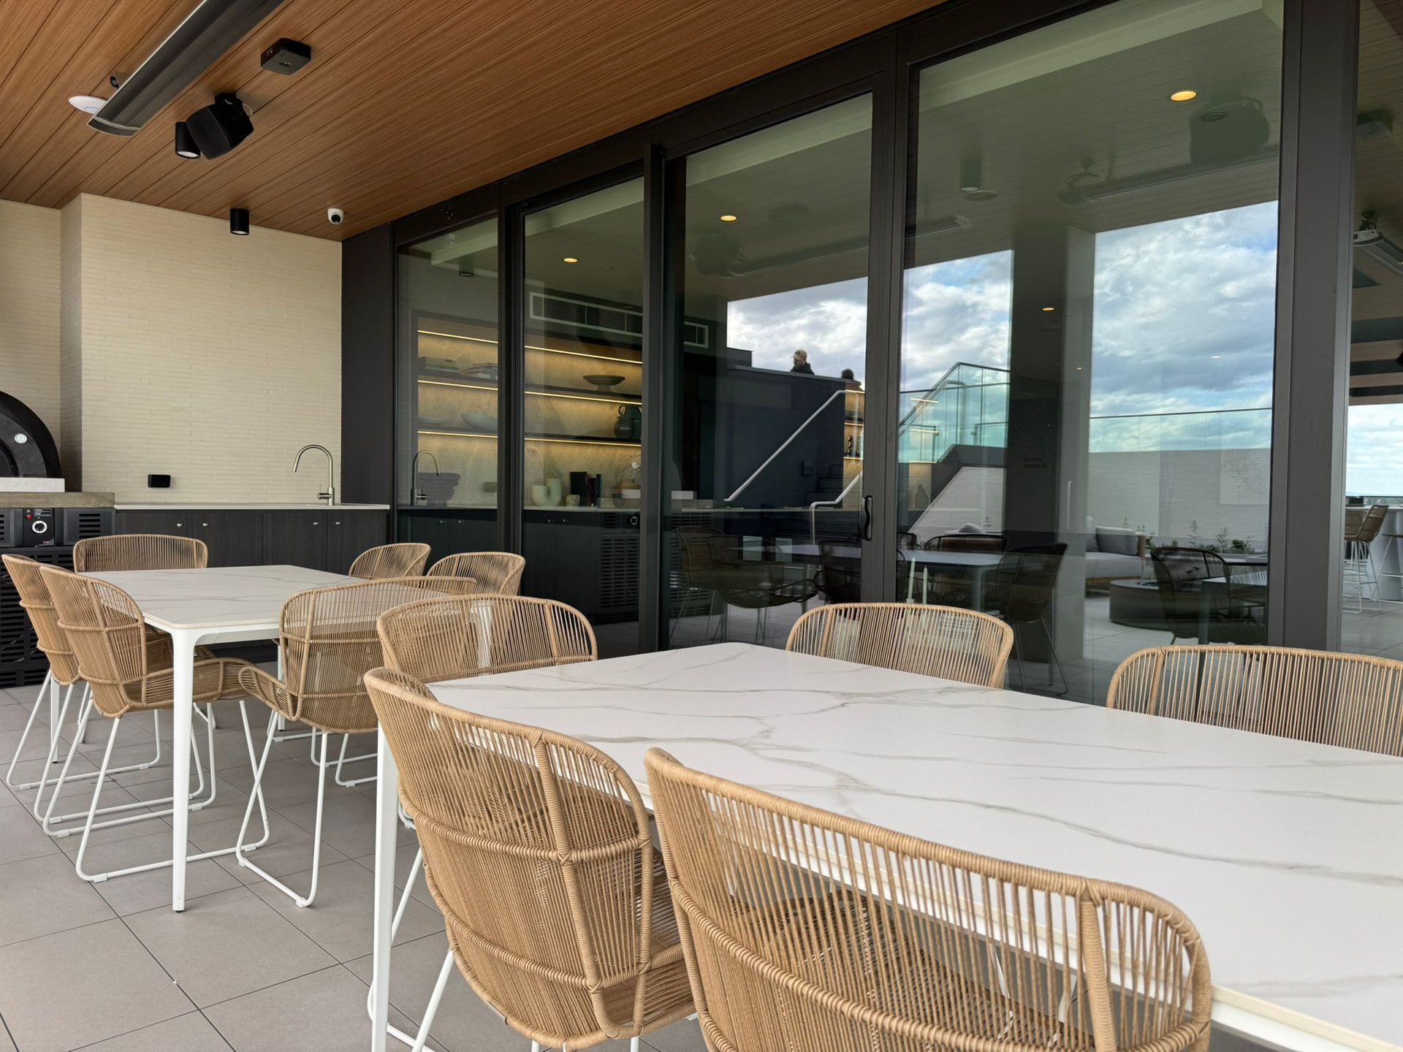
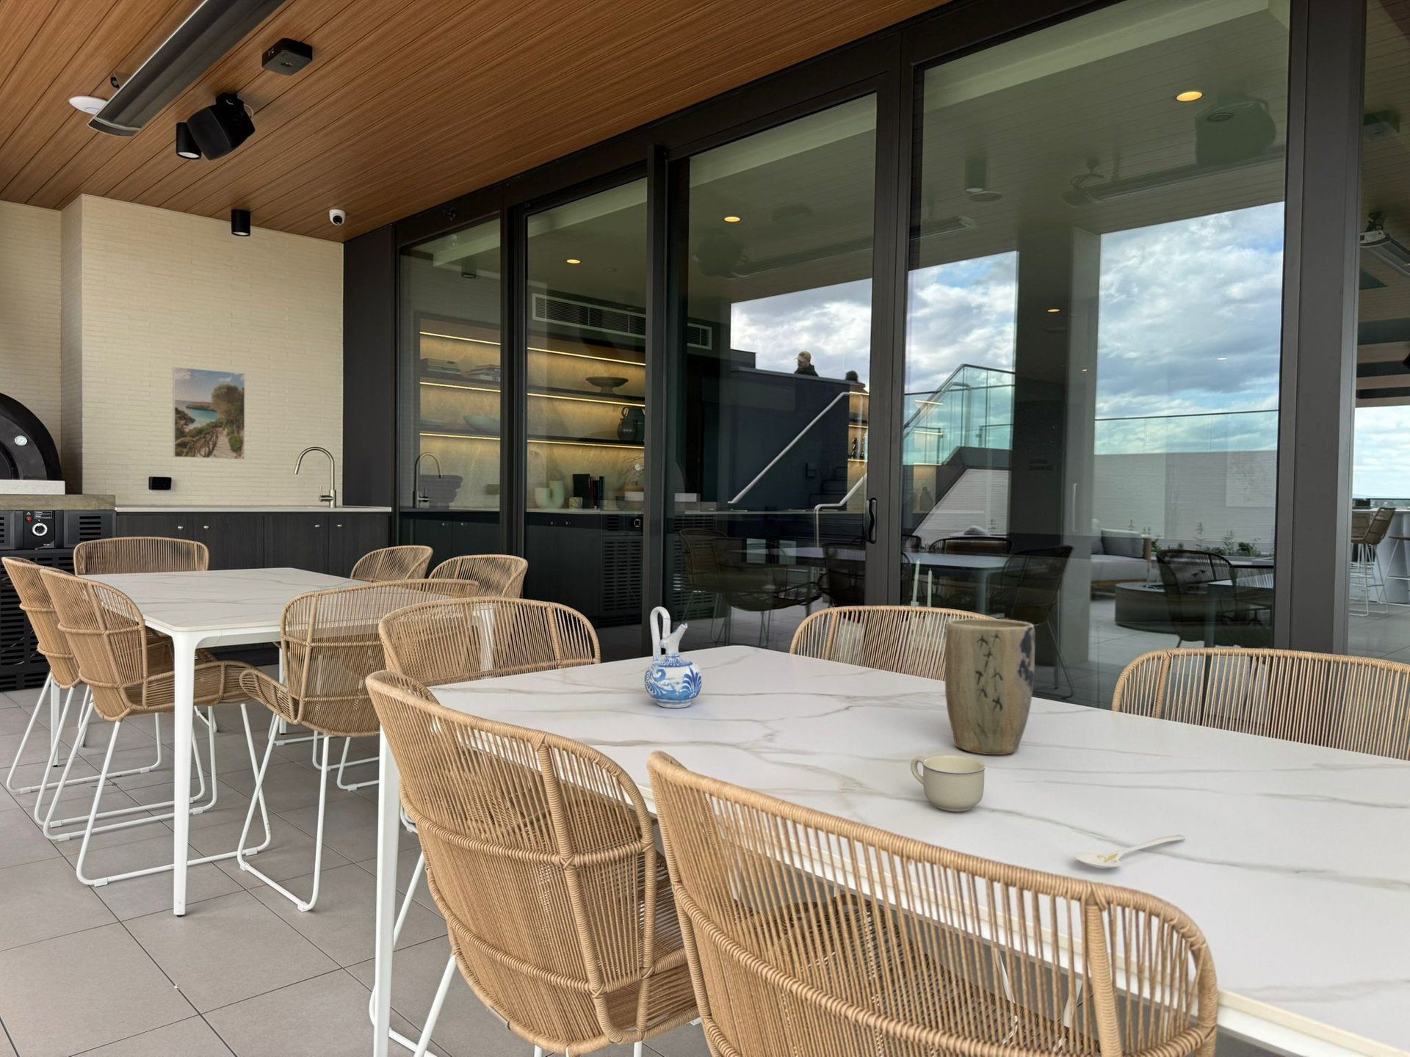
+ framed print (210, 414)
+ plant pot (988, 685)
+ stirrer (1134, 848)
+ cup (946, 782)
+ ceramic pitcher (674, 656)
